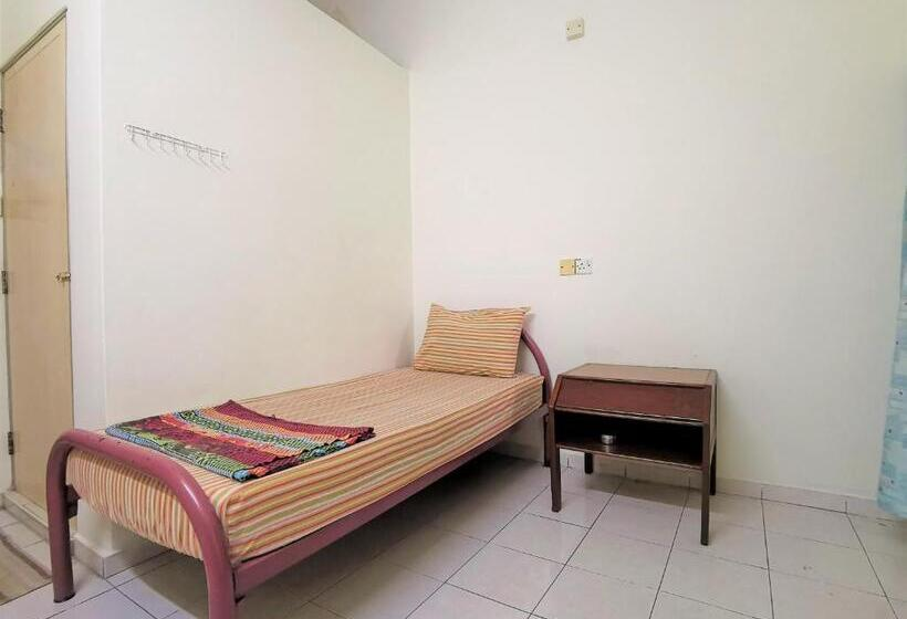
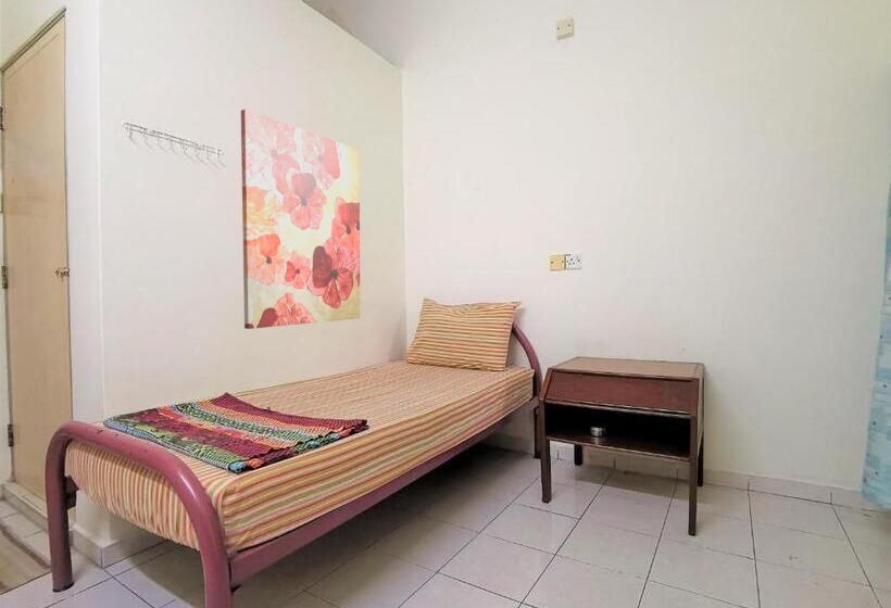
+ wall art (309, 228)
